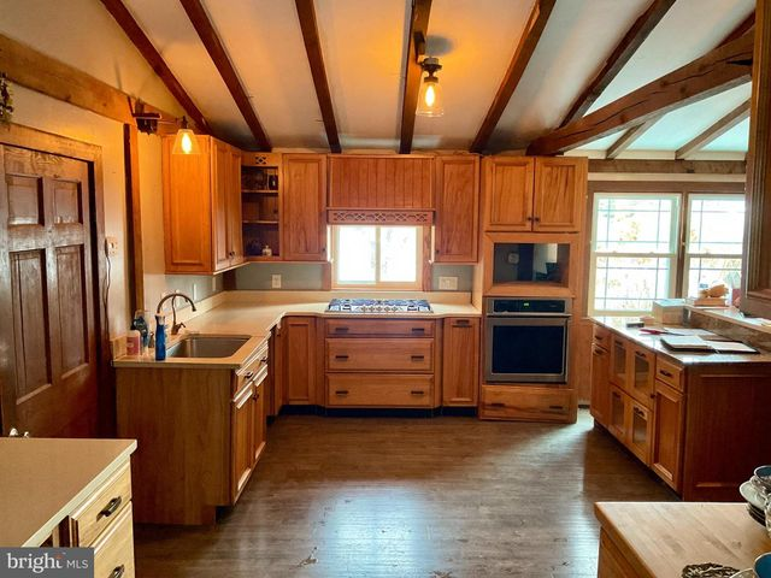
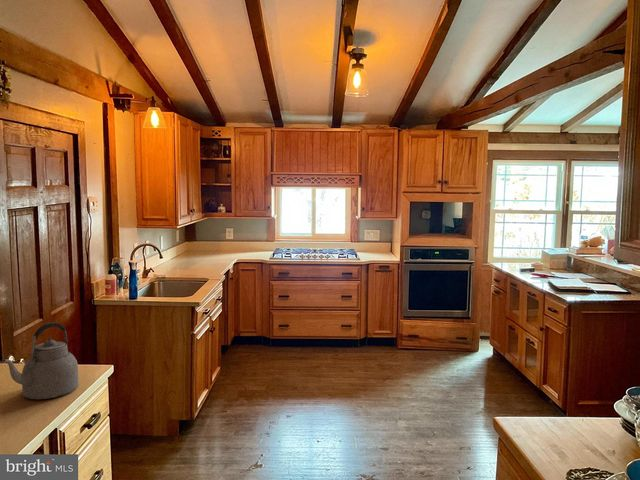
+ kettle (39, 360)
